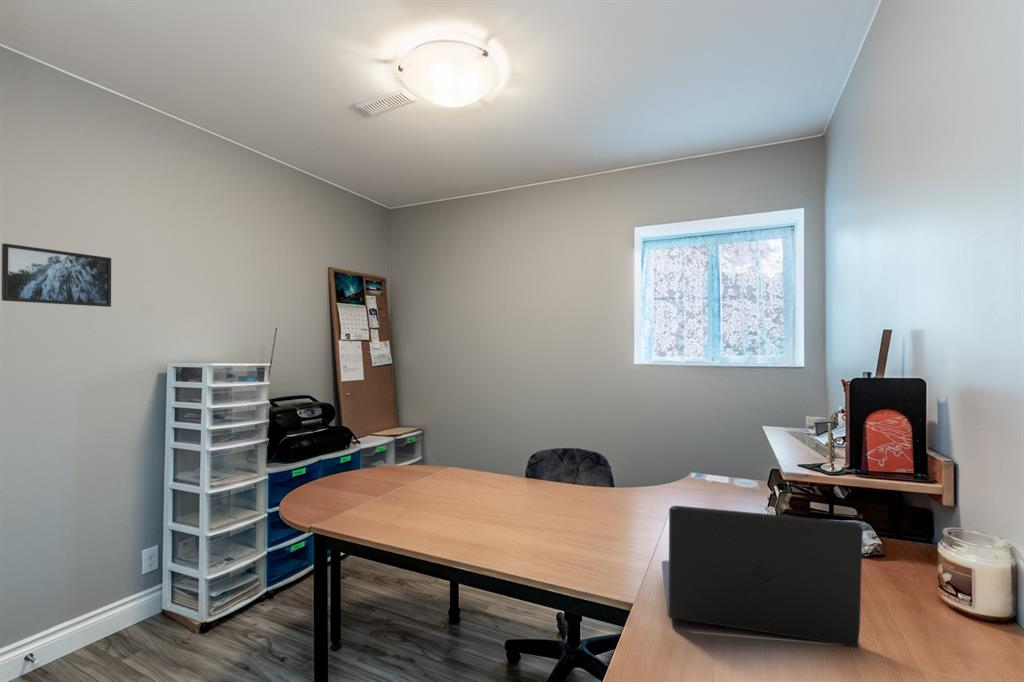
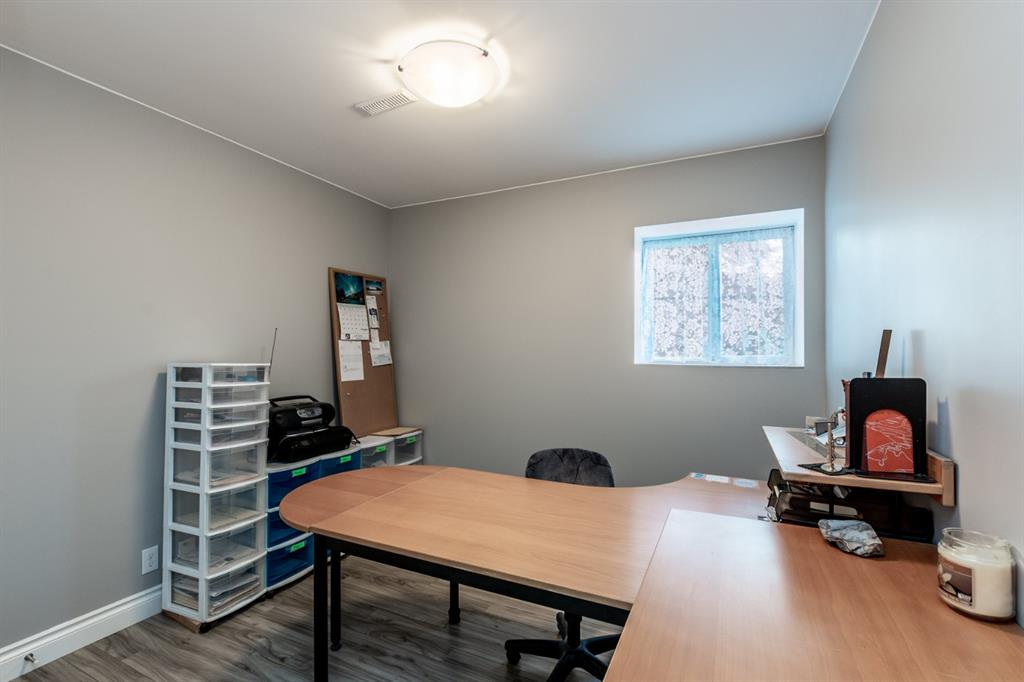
- laptop (745, 548)
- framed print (60, 277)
